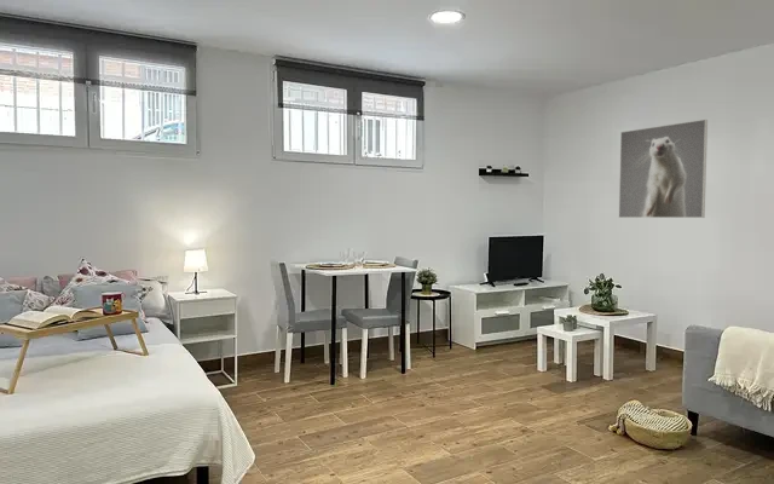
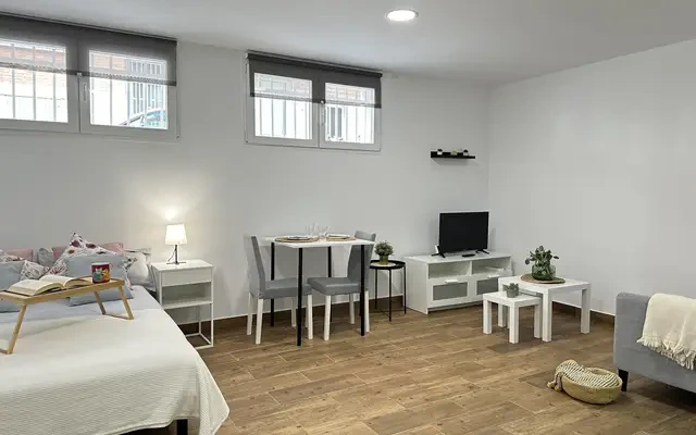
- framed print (659, 172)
